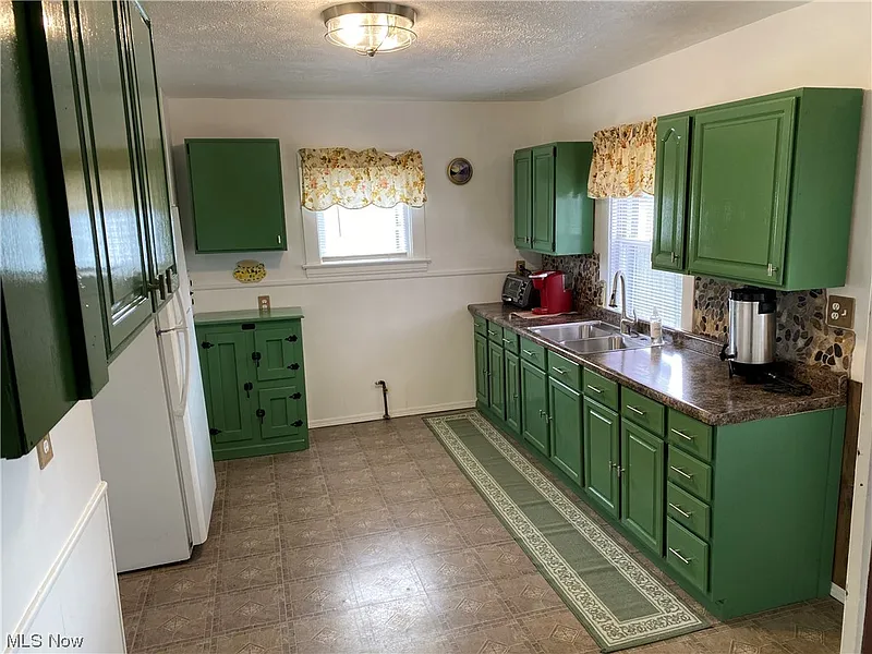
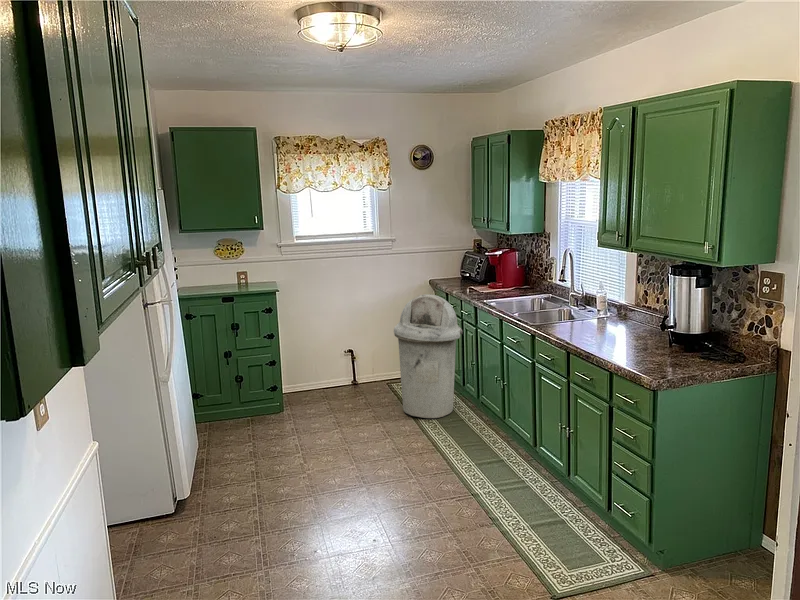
+ trash can (428, 352)
